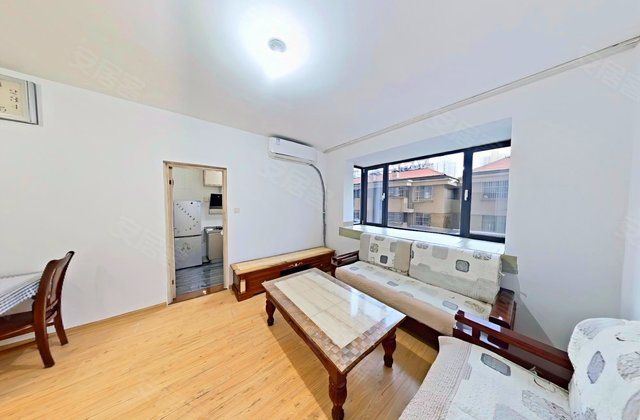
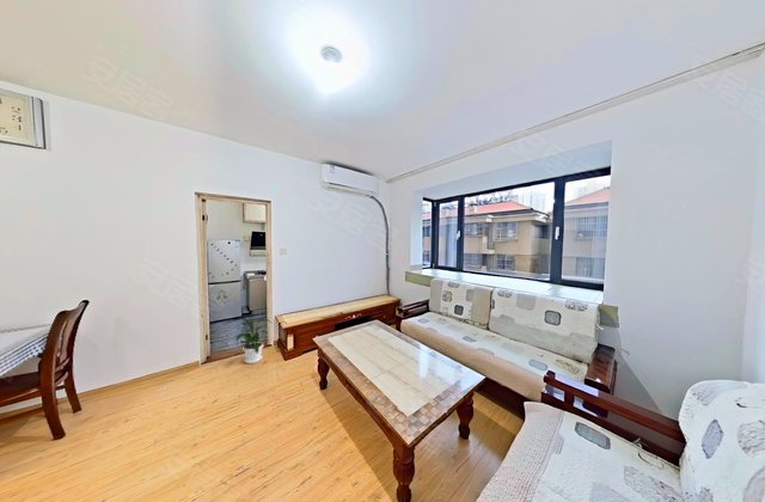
+ house plant (252, 338)
